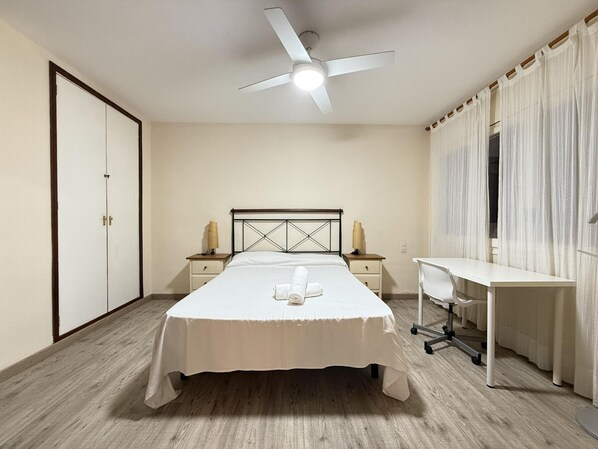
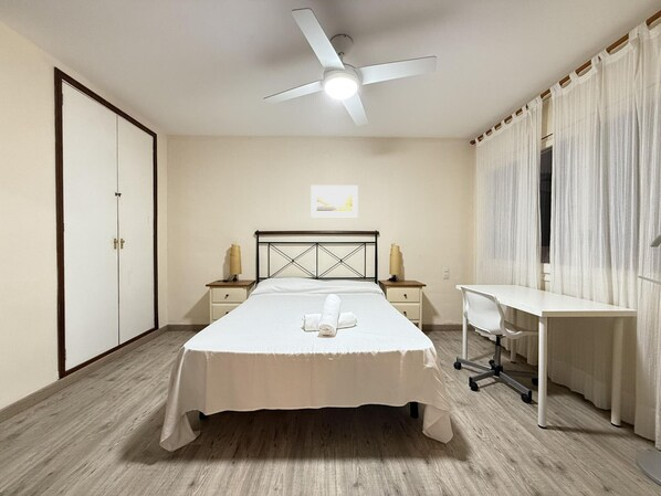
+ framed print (334, 201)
